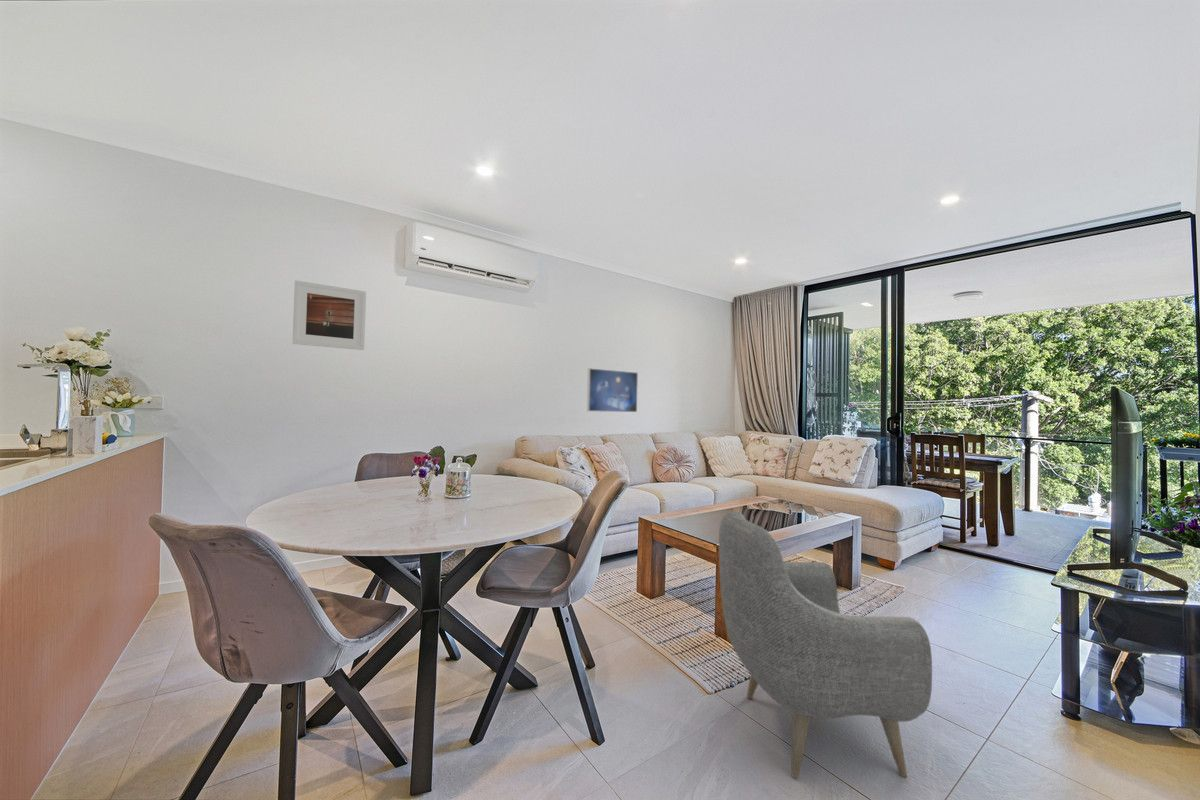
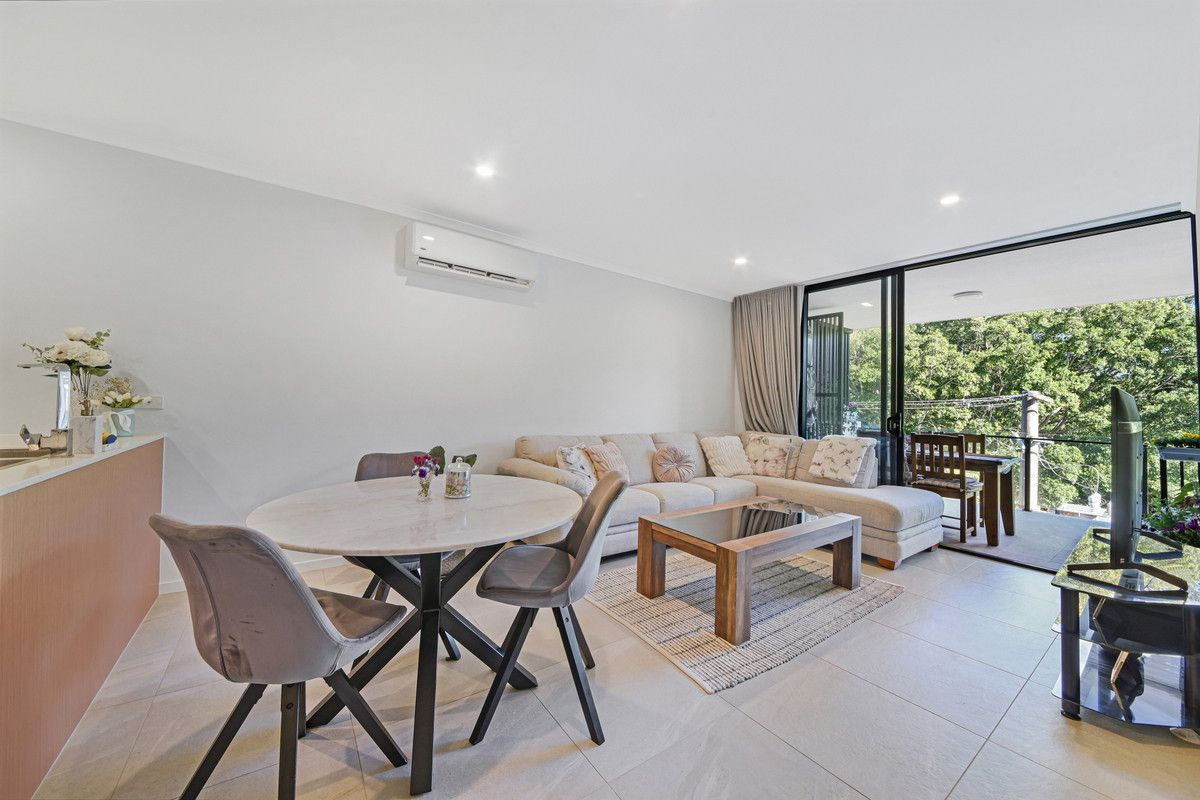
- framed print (613, 391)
- armchair (817, 624)
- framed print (330, 316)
